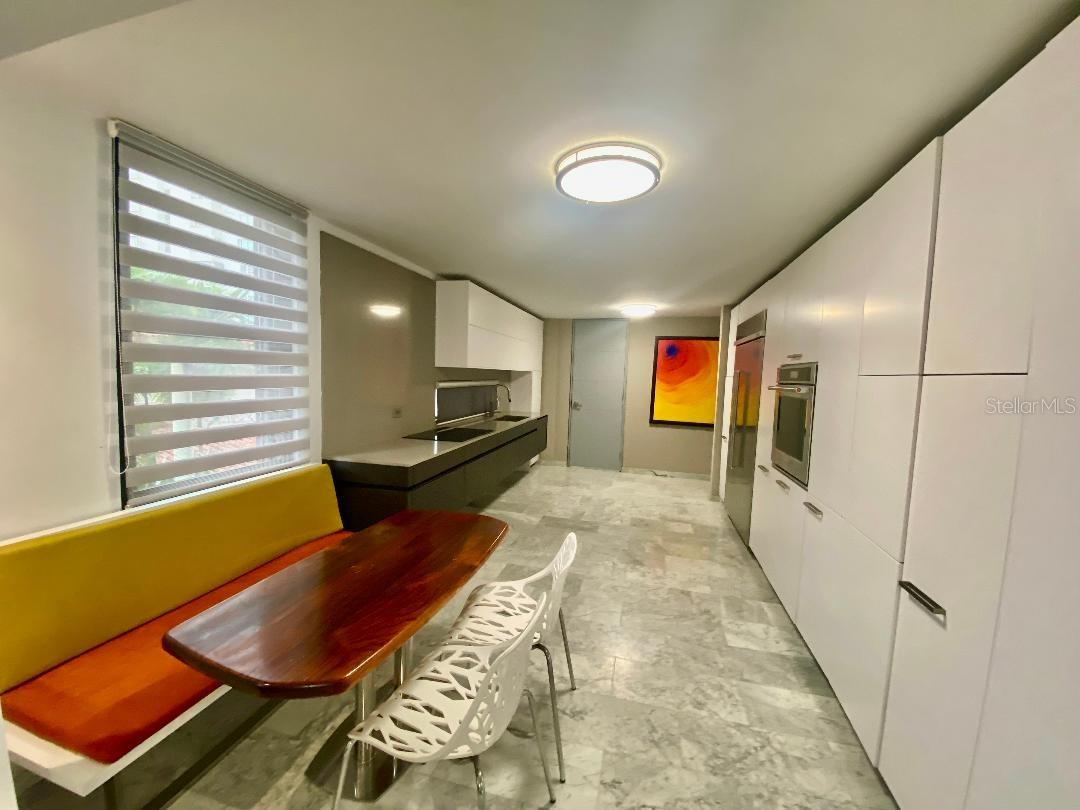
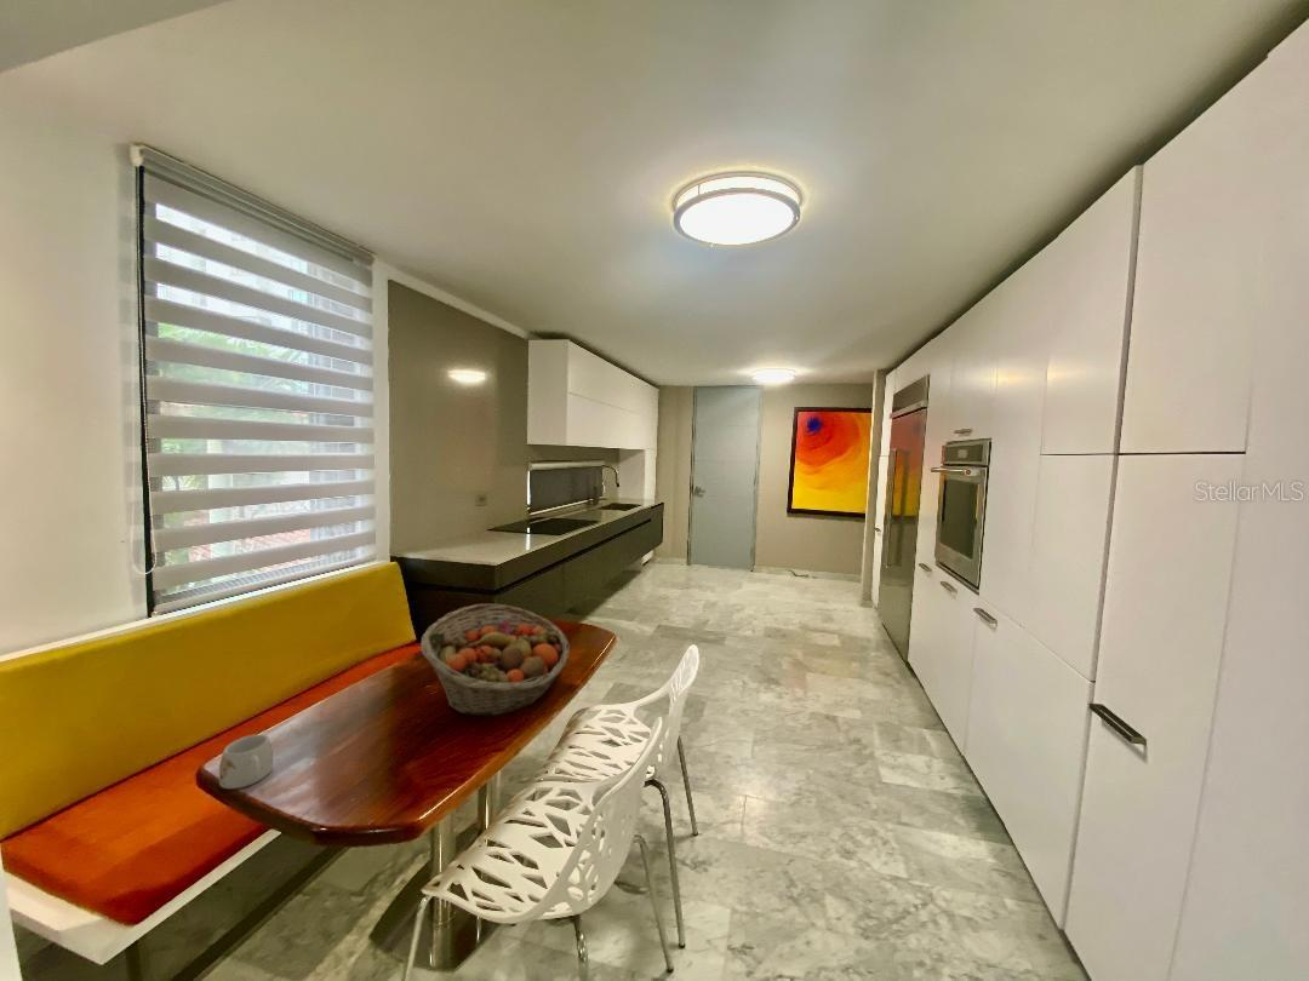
+ fruit basket (501, 653)
+ mug (248, 763)
